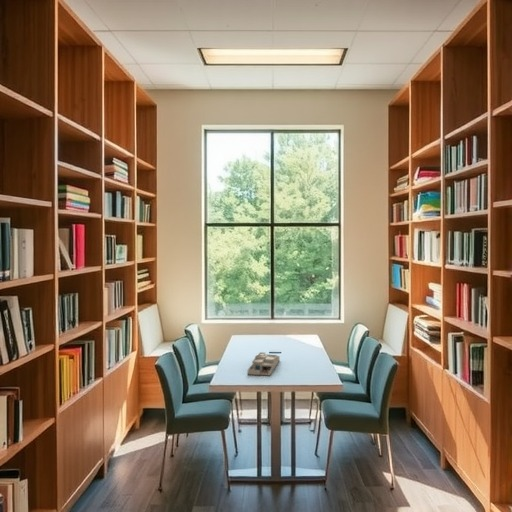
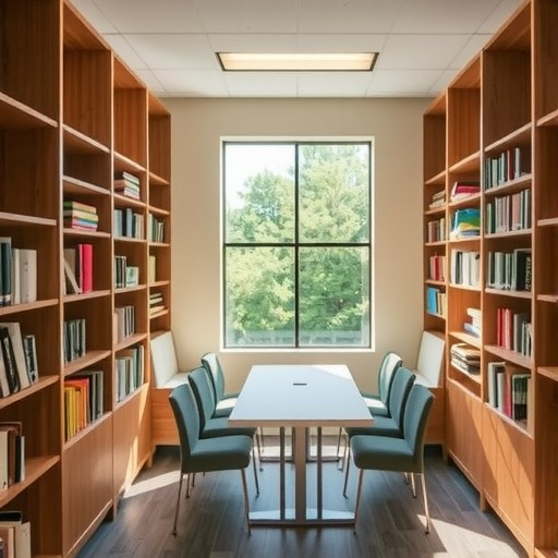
- desk organizer (264, 361)
